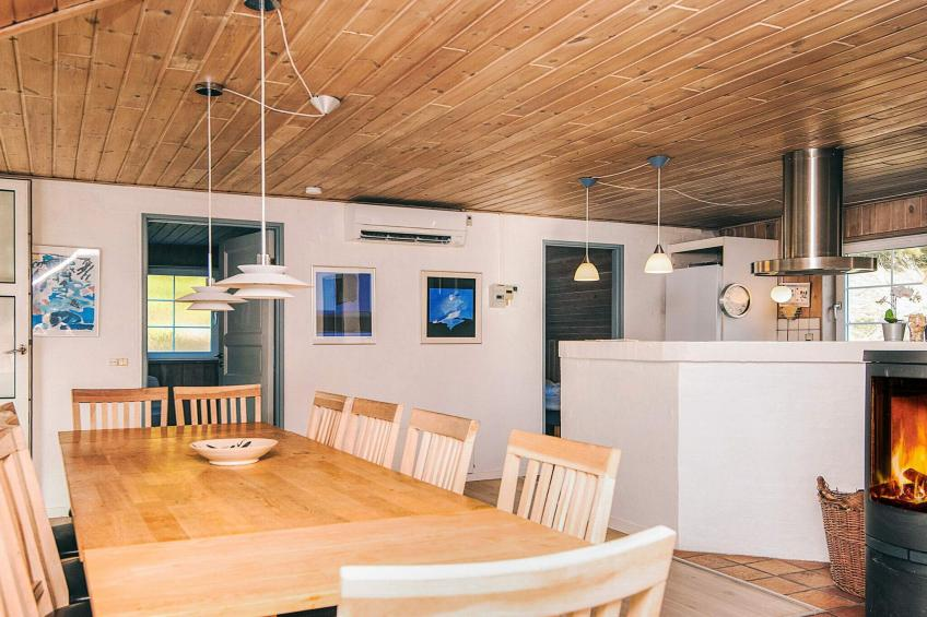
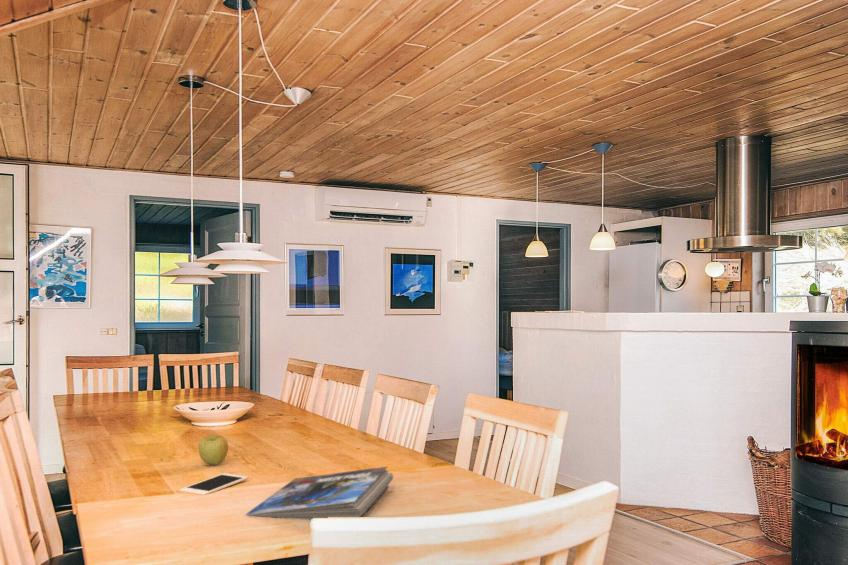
+ magazine (324, 490)
+ cell phone (214, 484)
+ apple (213, 450)
